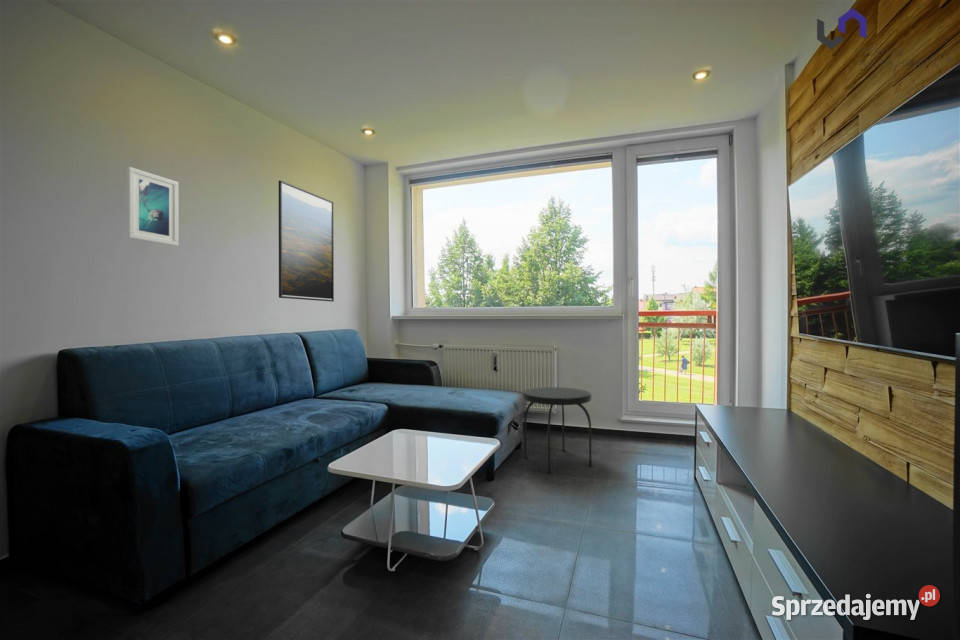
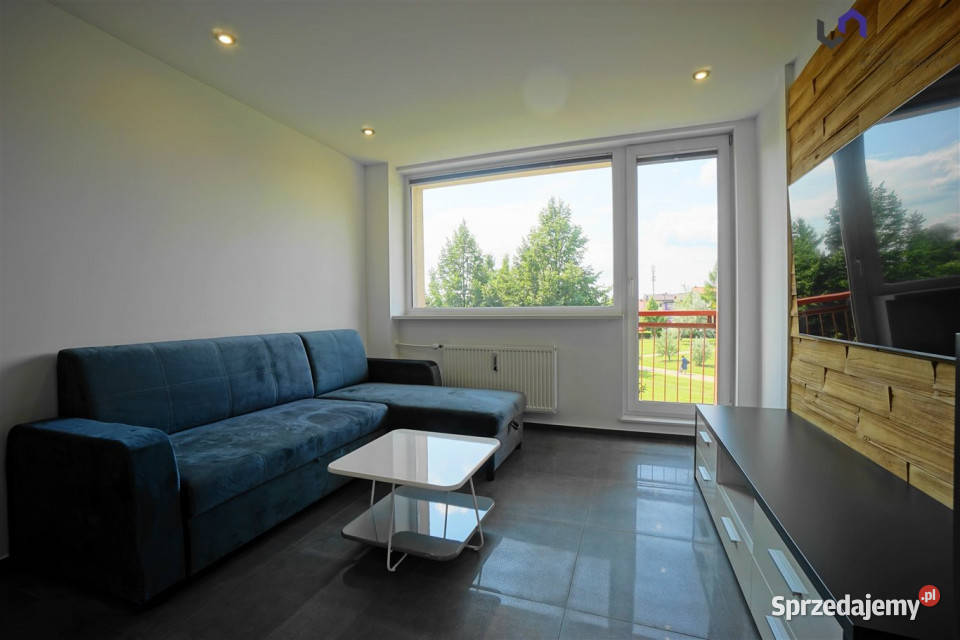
- side table (562, 426)
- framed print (308, 245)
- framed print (153, 208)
